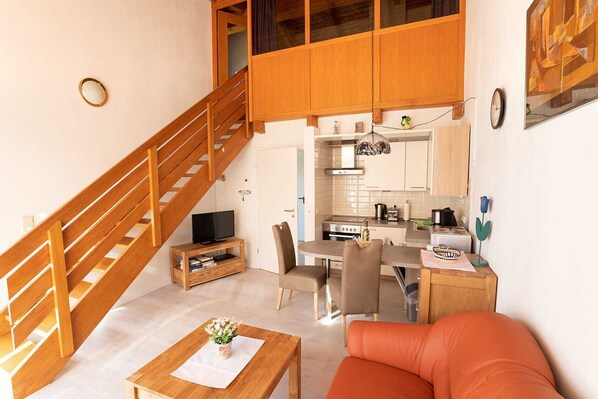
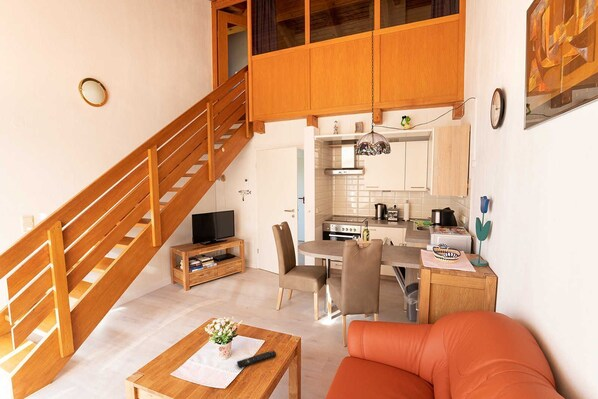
+ remote control (257, 358)
